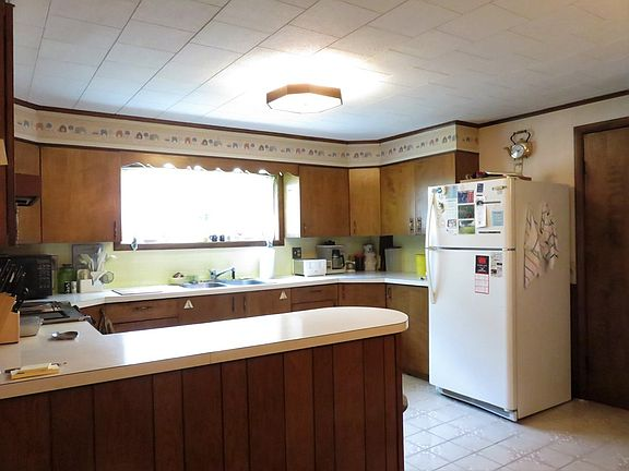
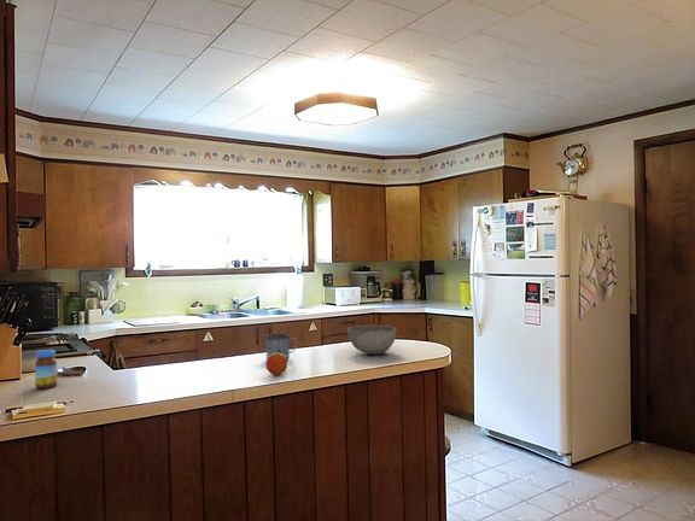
+ jar (46, 368)
+ mug (281, 346)
+ fruit (276, 362)
+ bowl (372, 340)
